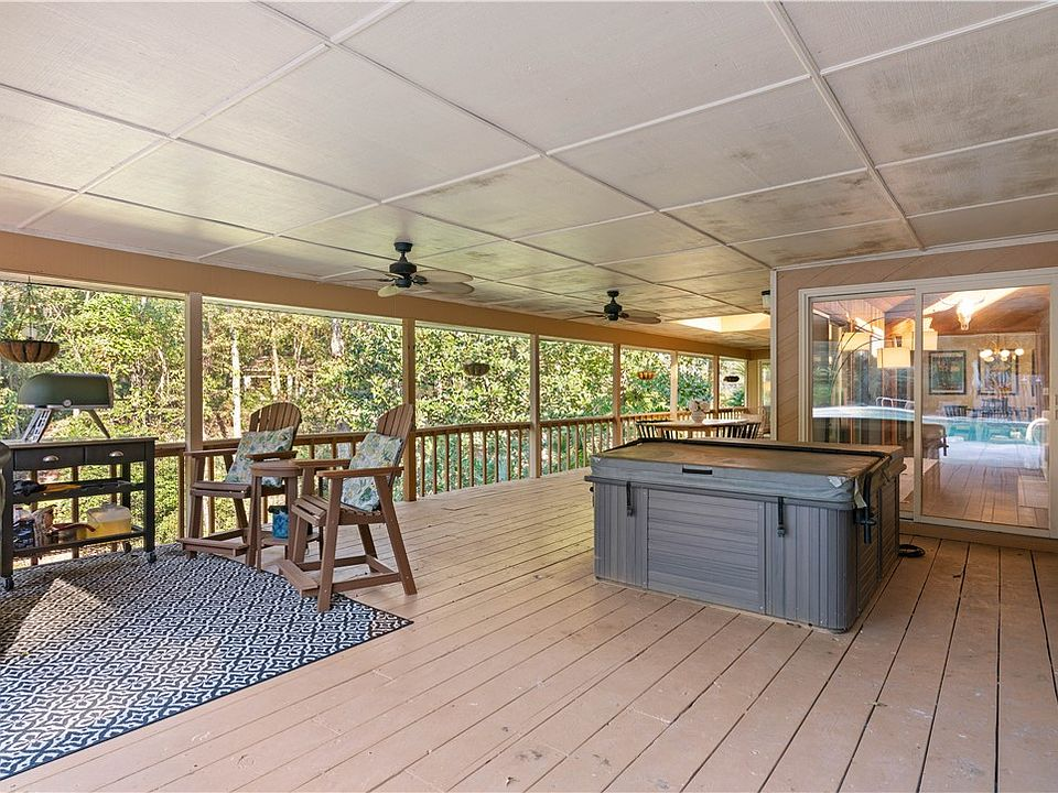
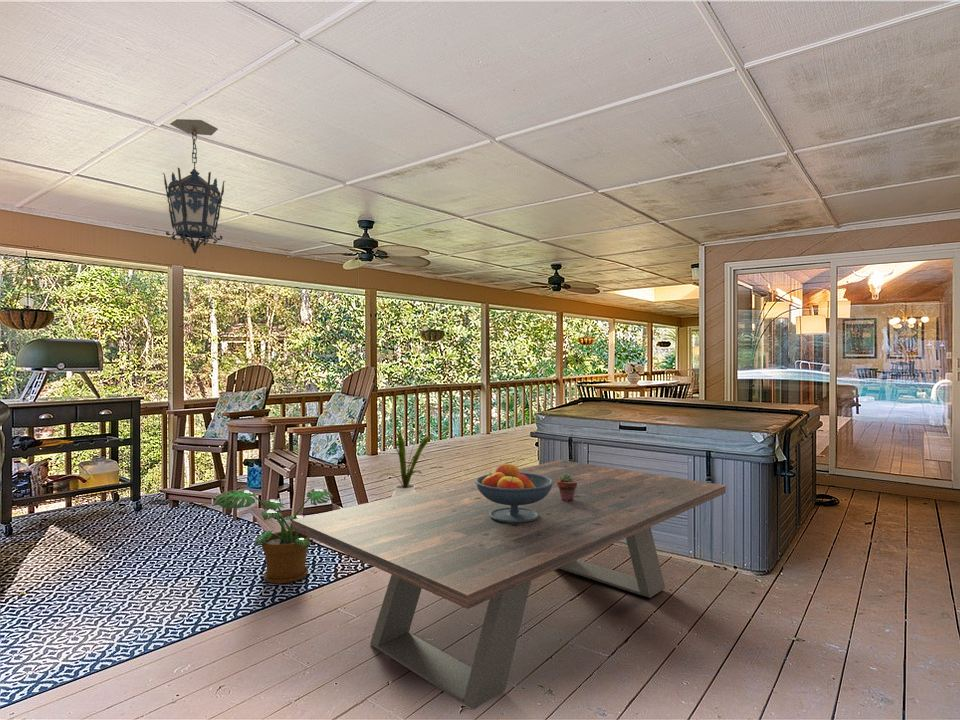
+ house plant (408, 463)
+ potted succulent (567, 485)
+ dining table (532, 557)
+ potted plant (278, 532)
+ hanging lantern (194, 190)
+ fruit bowl (514, 490)
